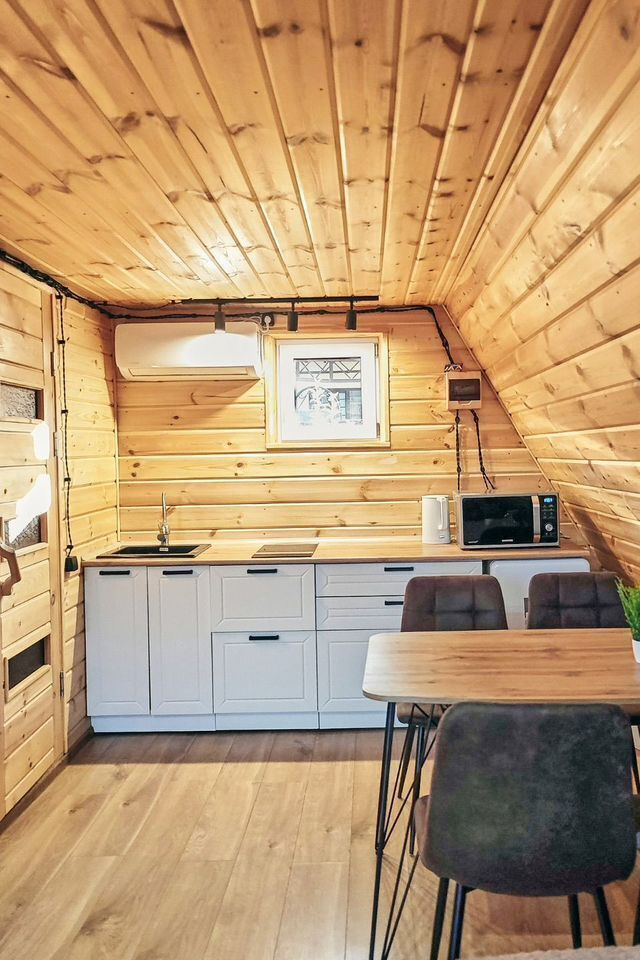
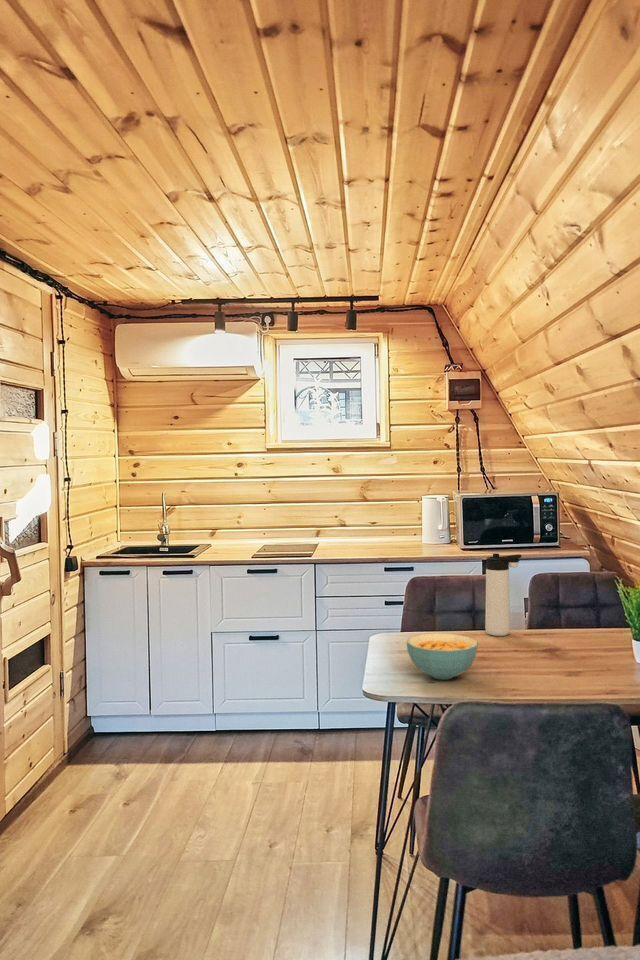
+ thermos bottle (503, 594)
+ cereal bowl (442, 659)
